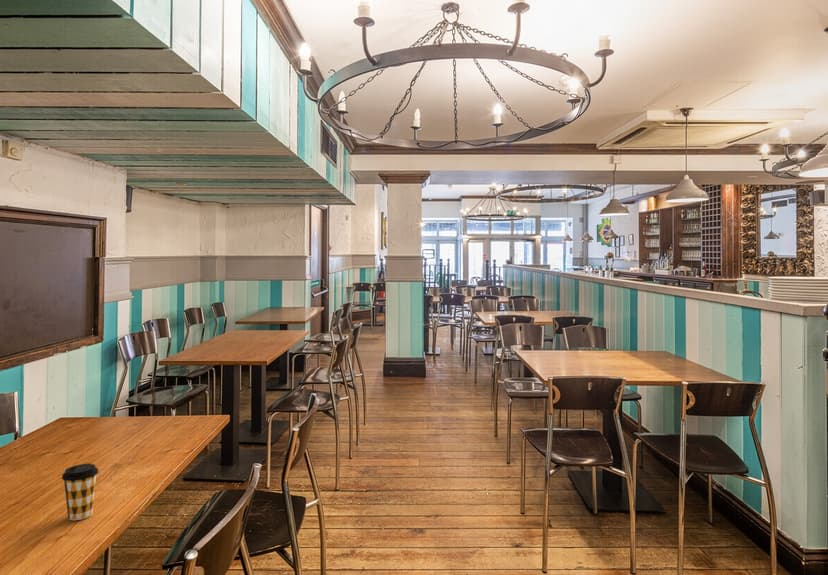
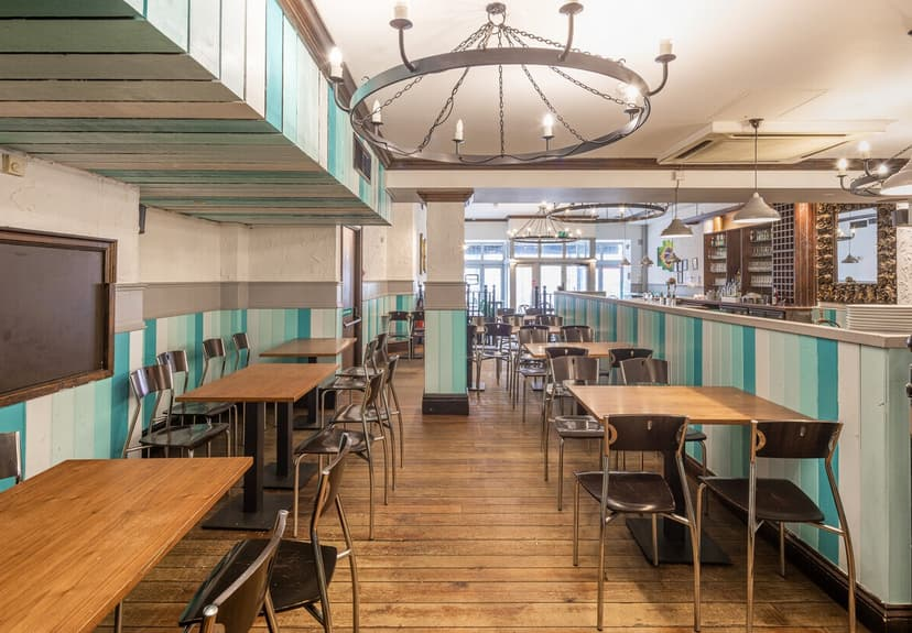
- coffee cup (80, 491)
